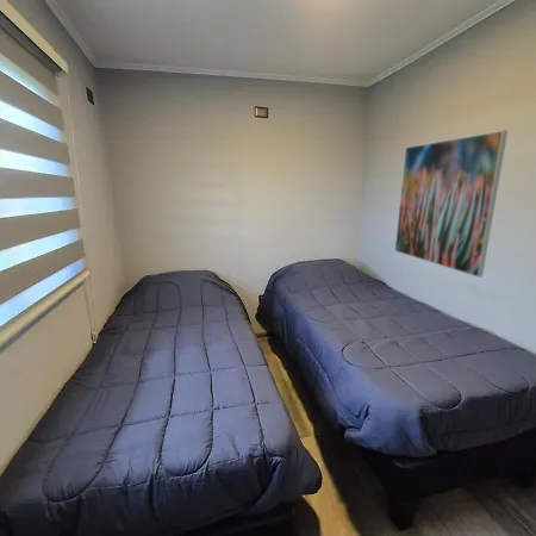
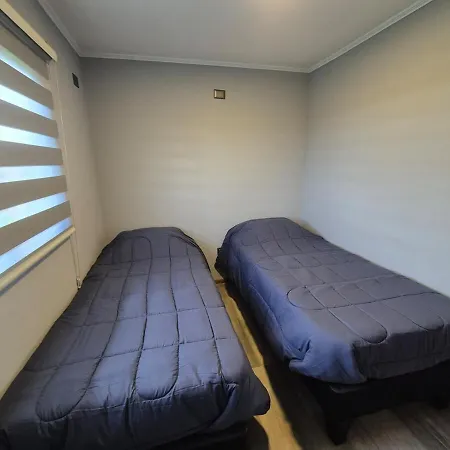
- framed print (438, 204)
